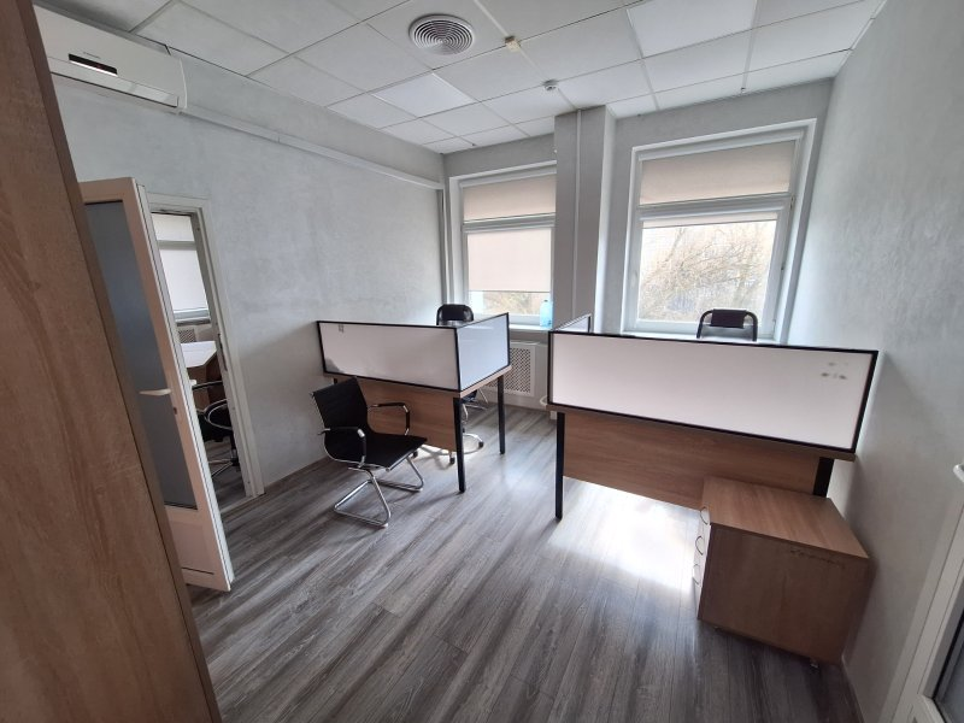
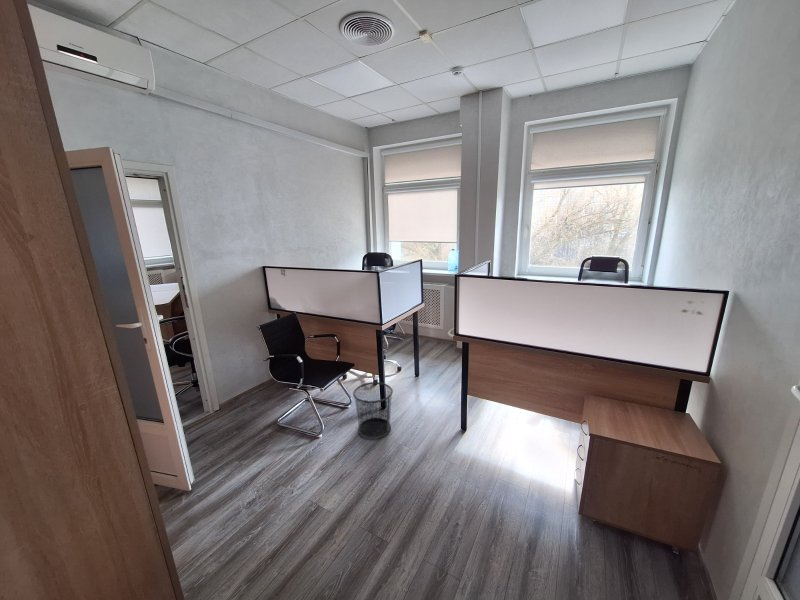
+ waste bin (373, 409)
